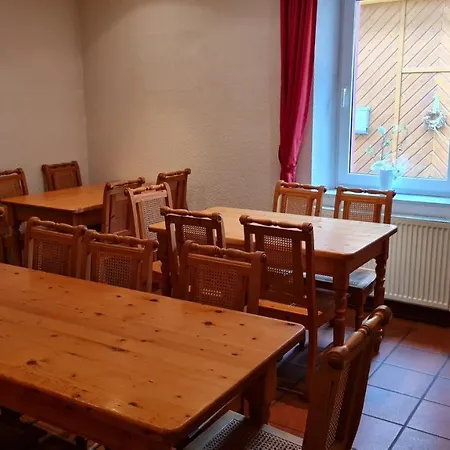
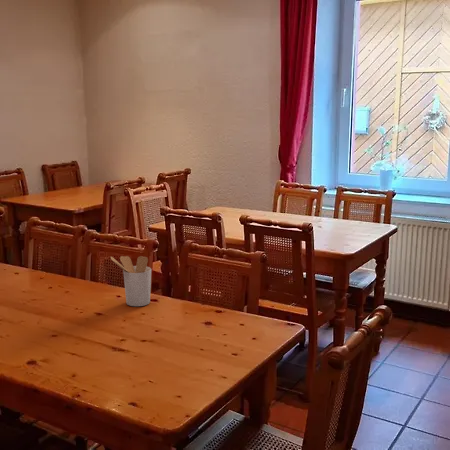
+ utensil holder (130, 279)
